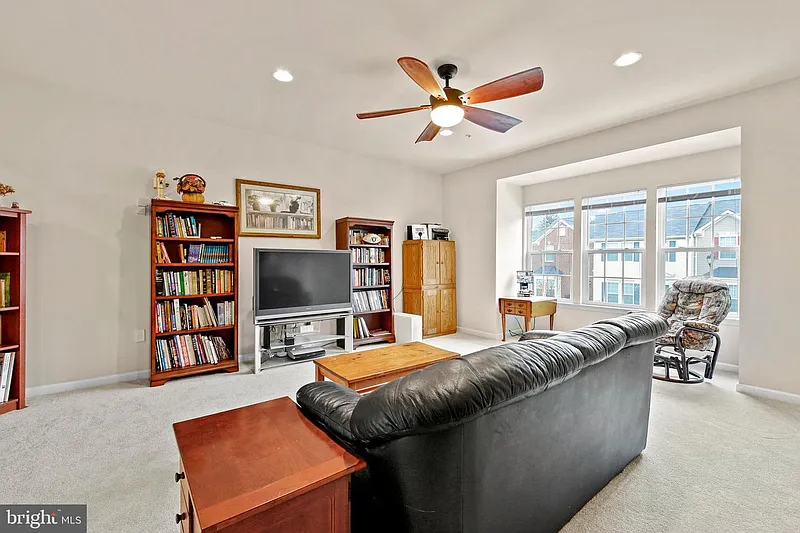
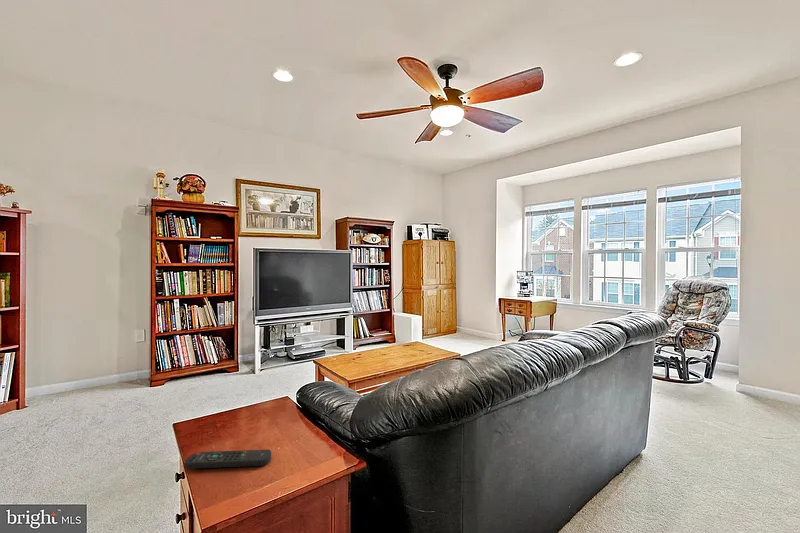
+ remote control (229, 458)
